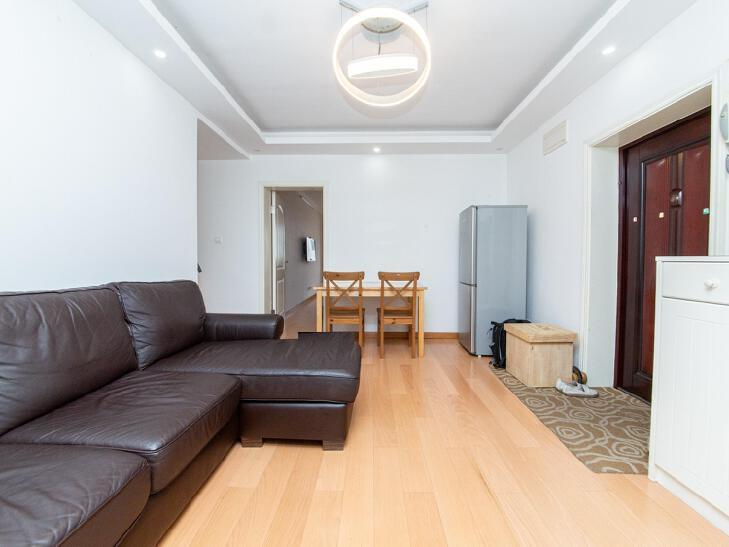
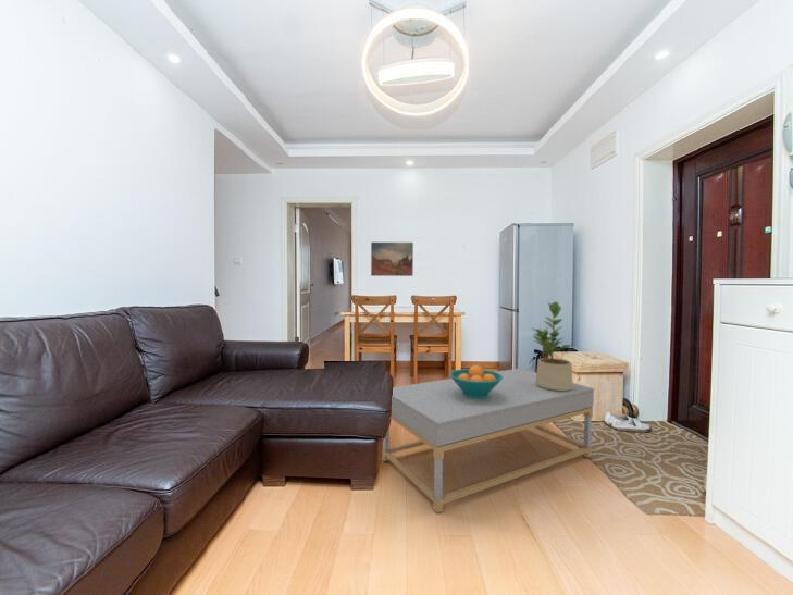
+ fruit bowl (475, 380)
+ wall art (392, 259)
+ coffee table (487, 423)
+ potted plant (552, 344)
